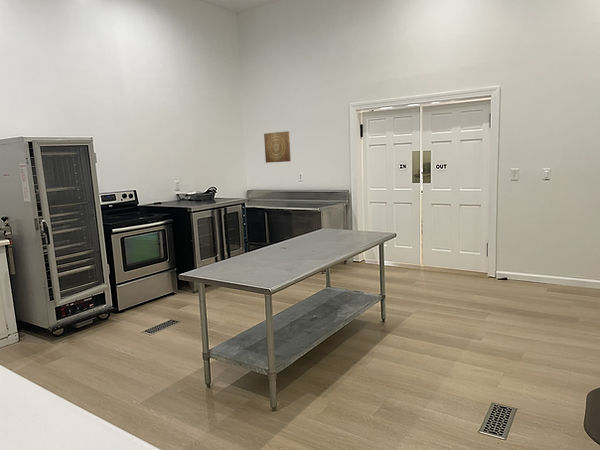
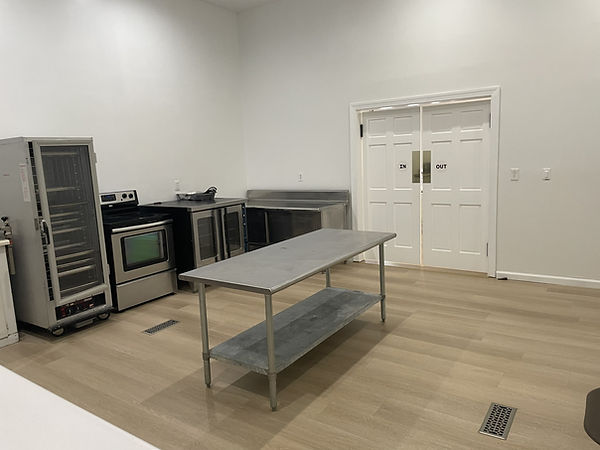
- wall art (277, 147)
